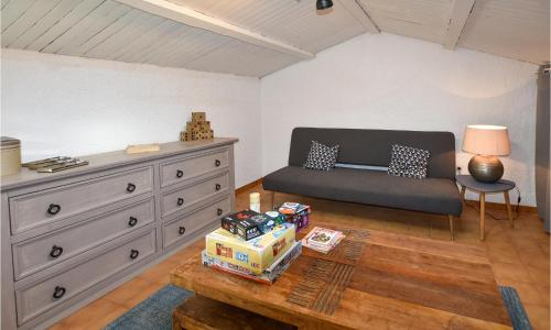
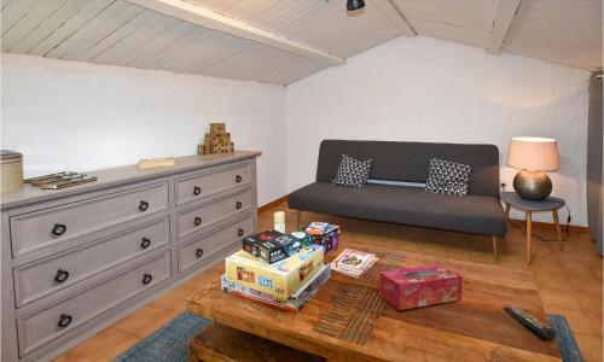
+ remote control (527, 320)
+ tissue box (419, 285)
